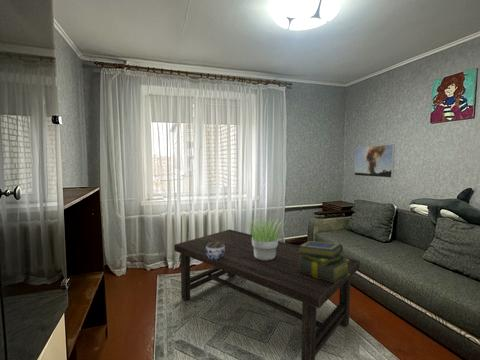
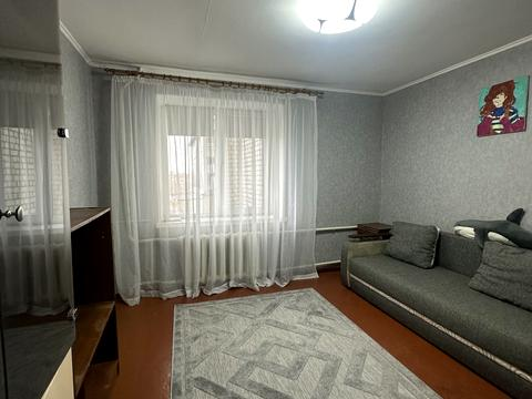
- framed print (372, 161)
- jar (215, 250)
- potted plant (265, 238)
- coffee table (258, 281)
- stack of books (321, 258)
